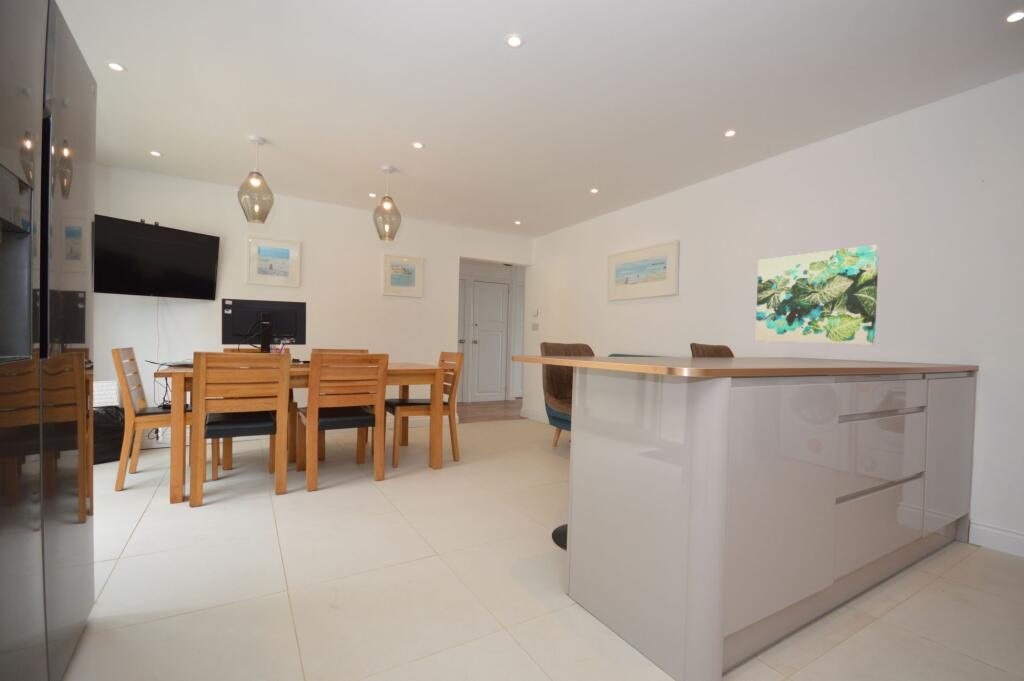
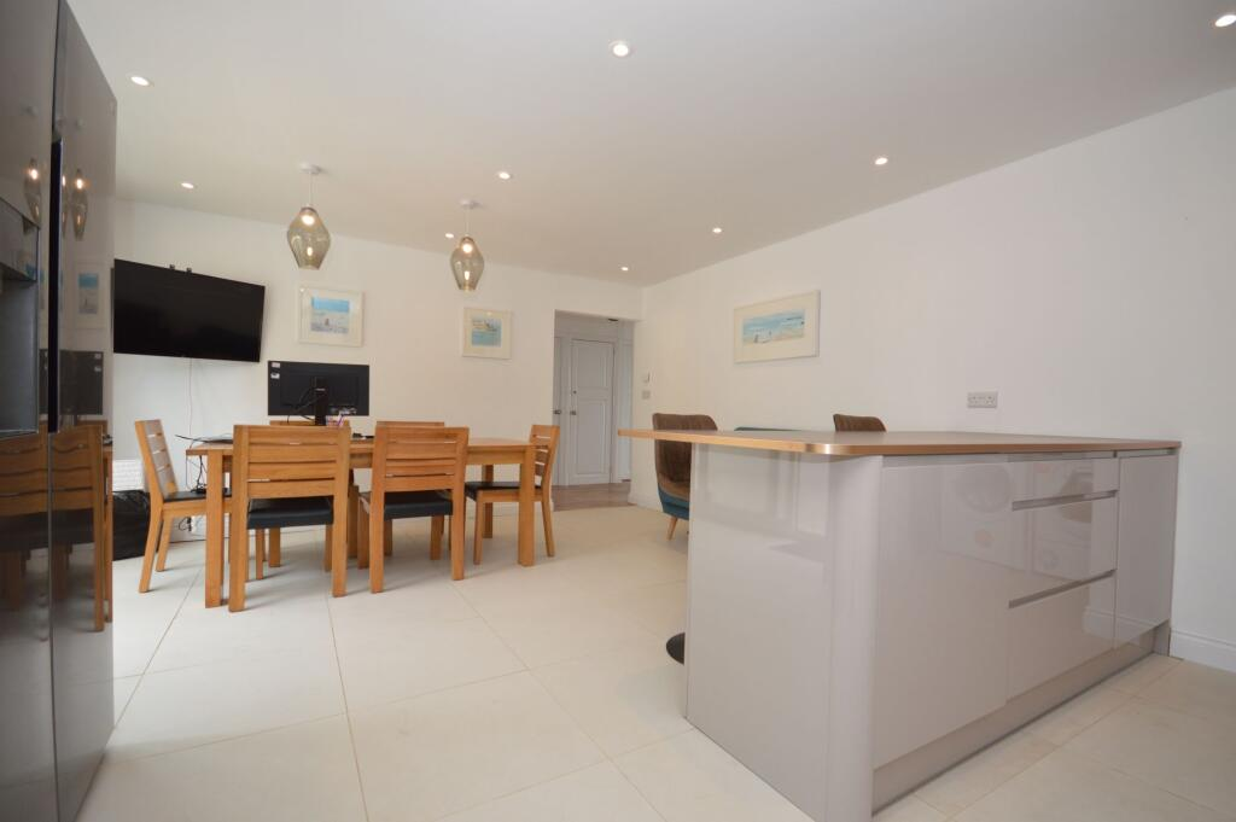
- wall art (810, 298)
